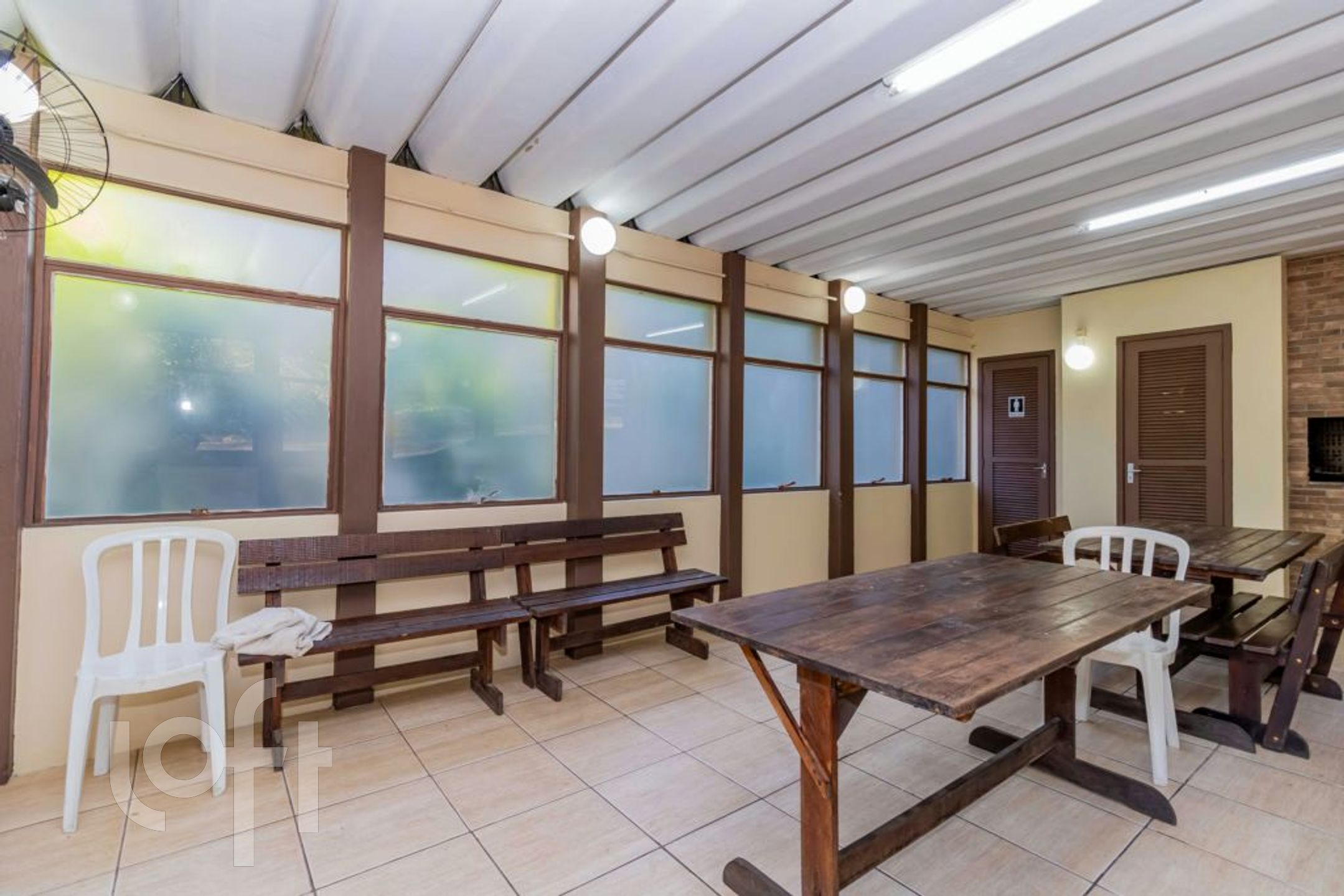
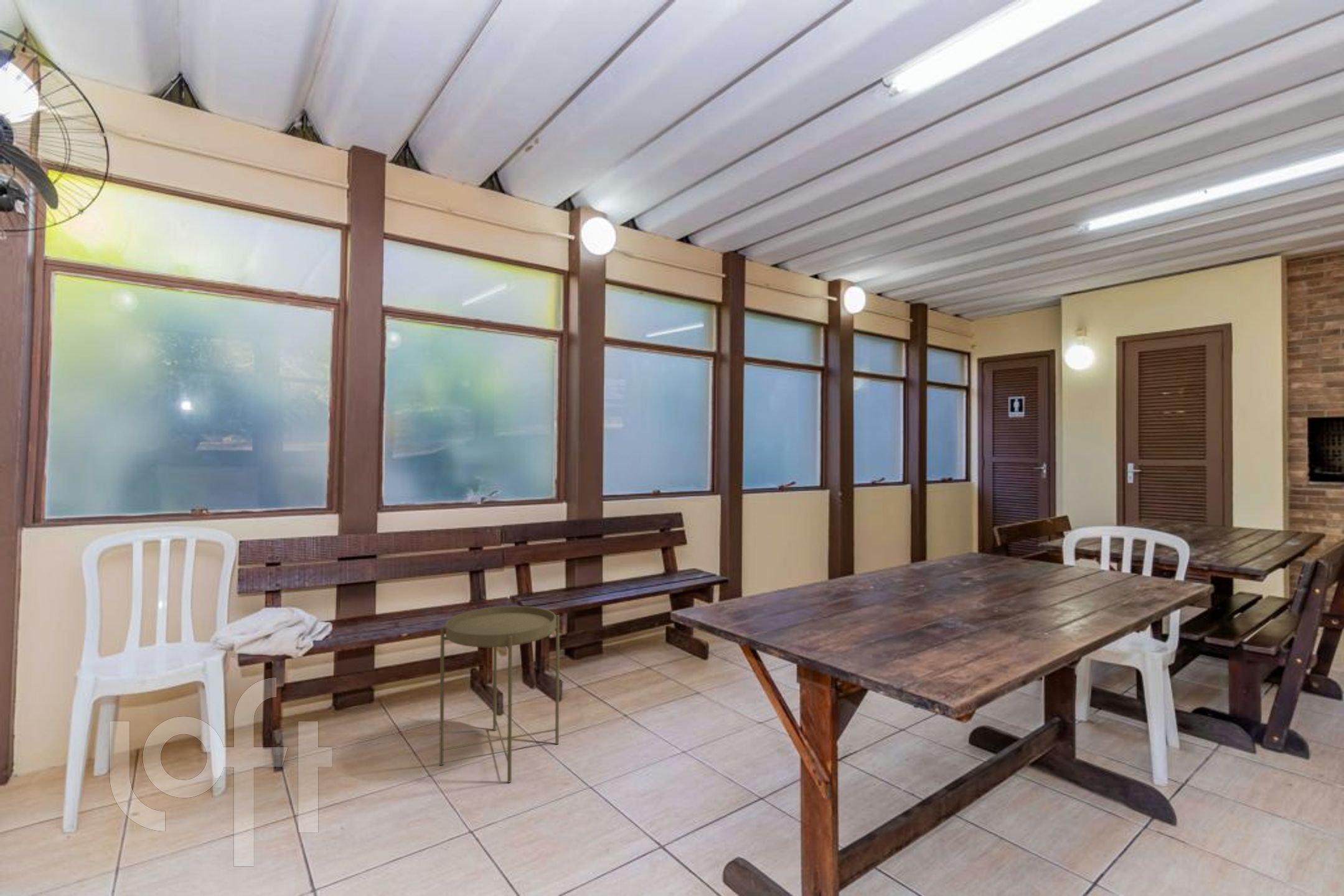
+ side table (496, 686)
